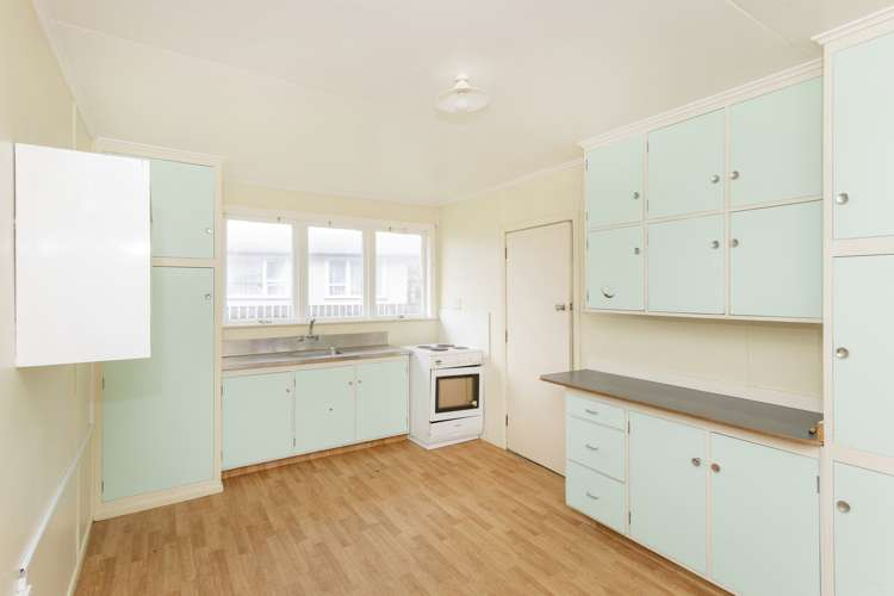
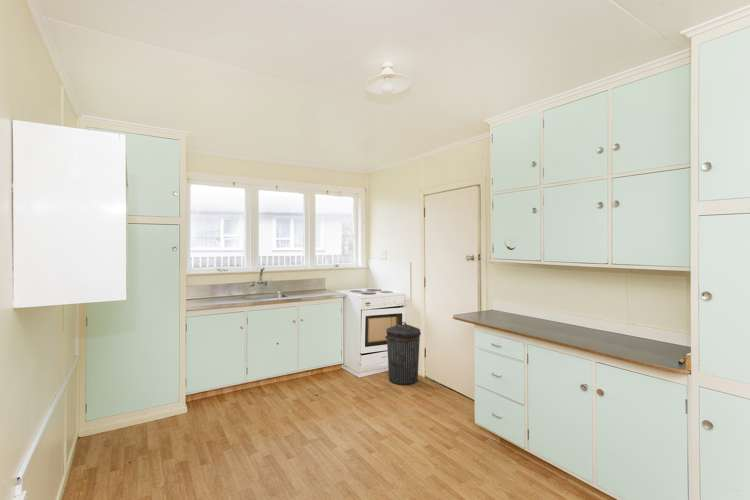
+ trash can (403, 351)
